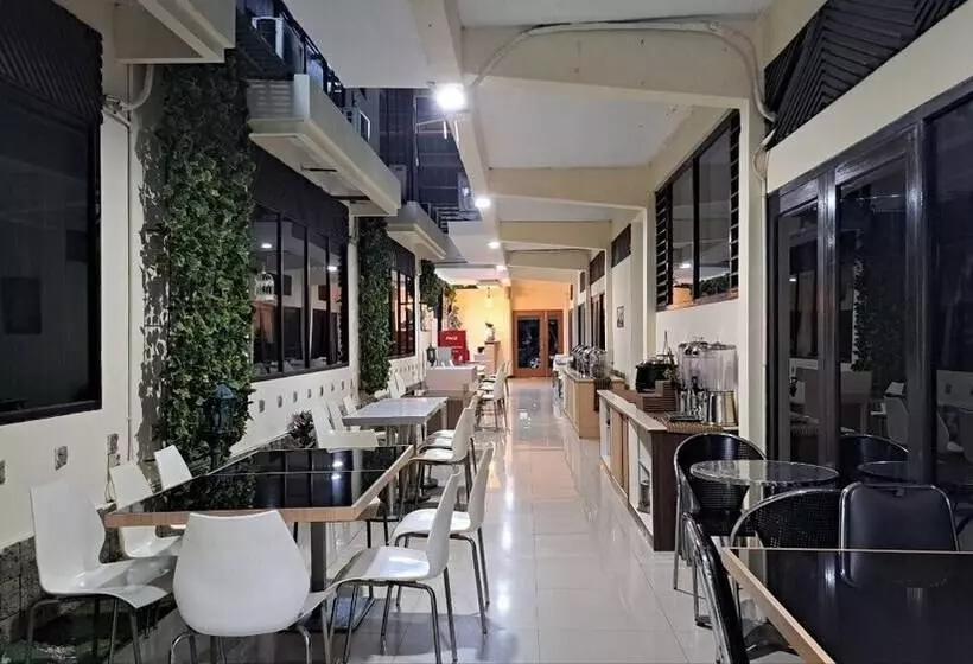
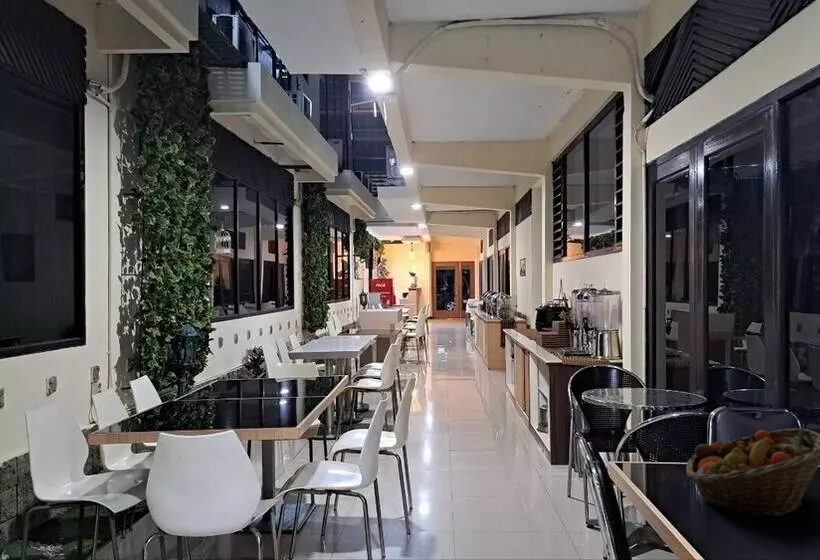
+ fruit basket (755, 465)
